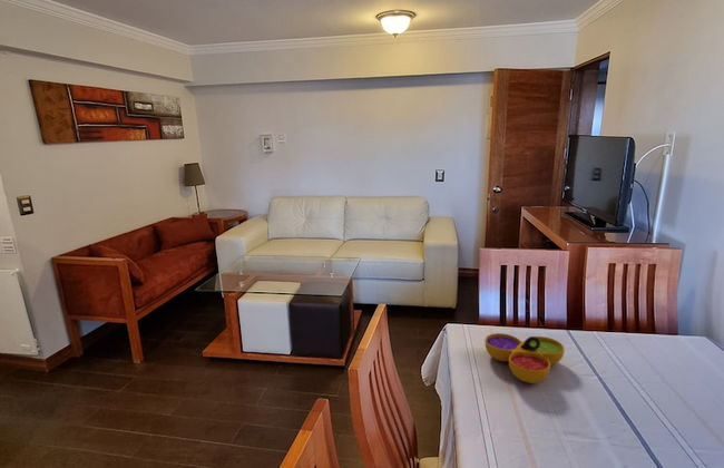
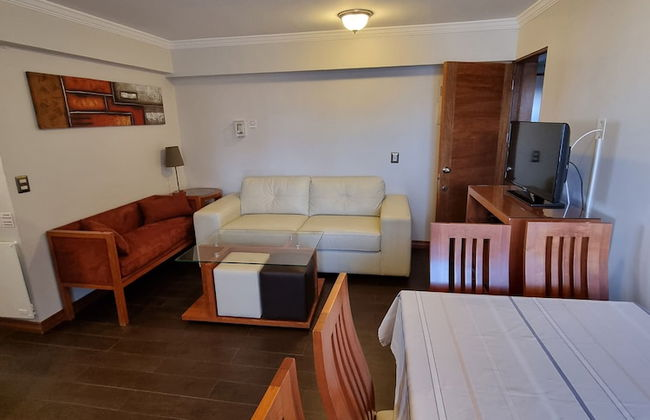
- decorative bowl (526, 353)
